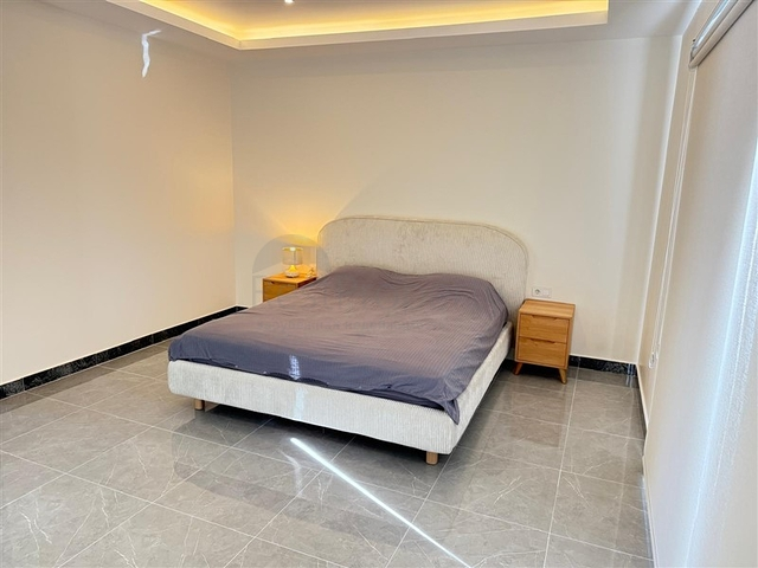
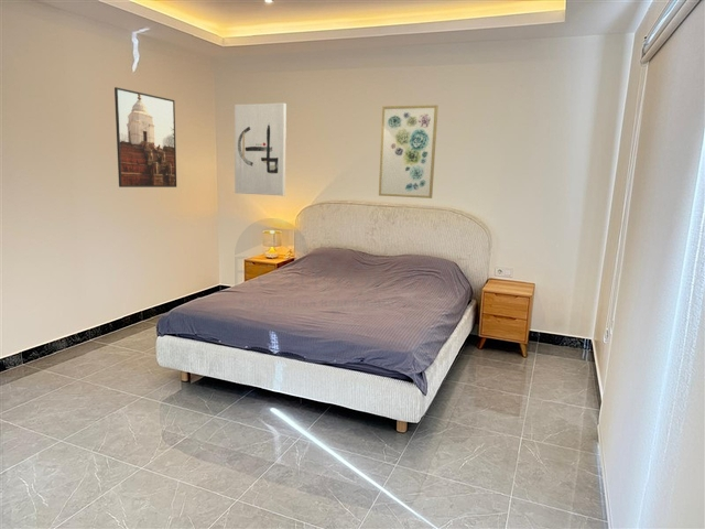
+ wall art (406, 152)
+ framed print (148, 141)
+ wall art (259, 150)
